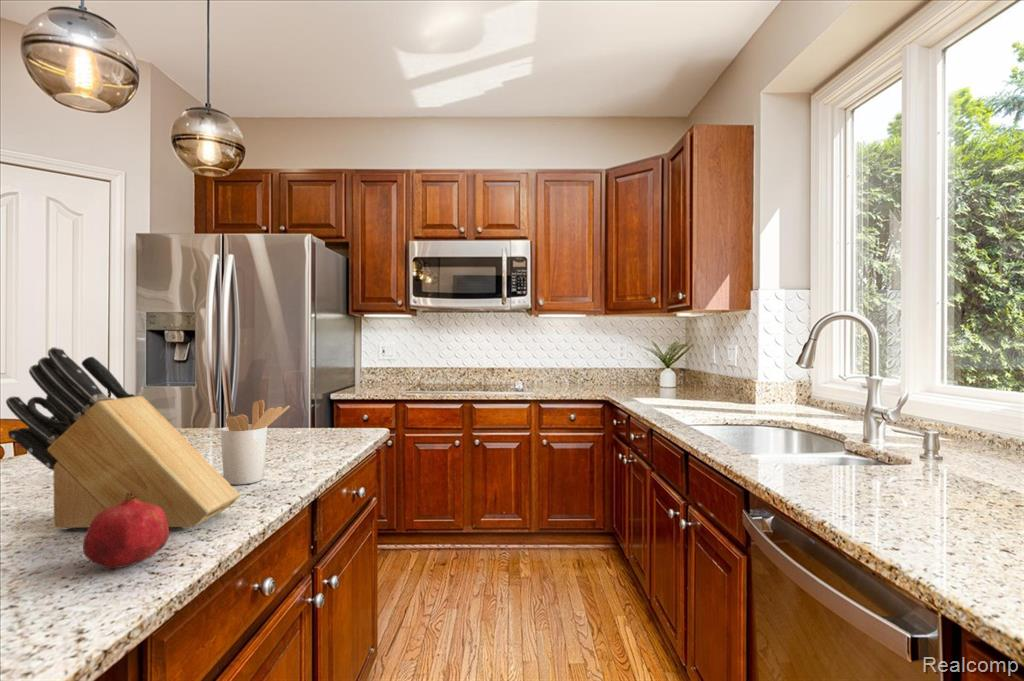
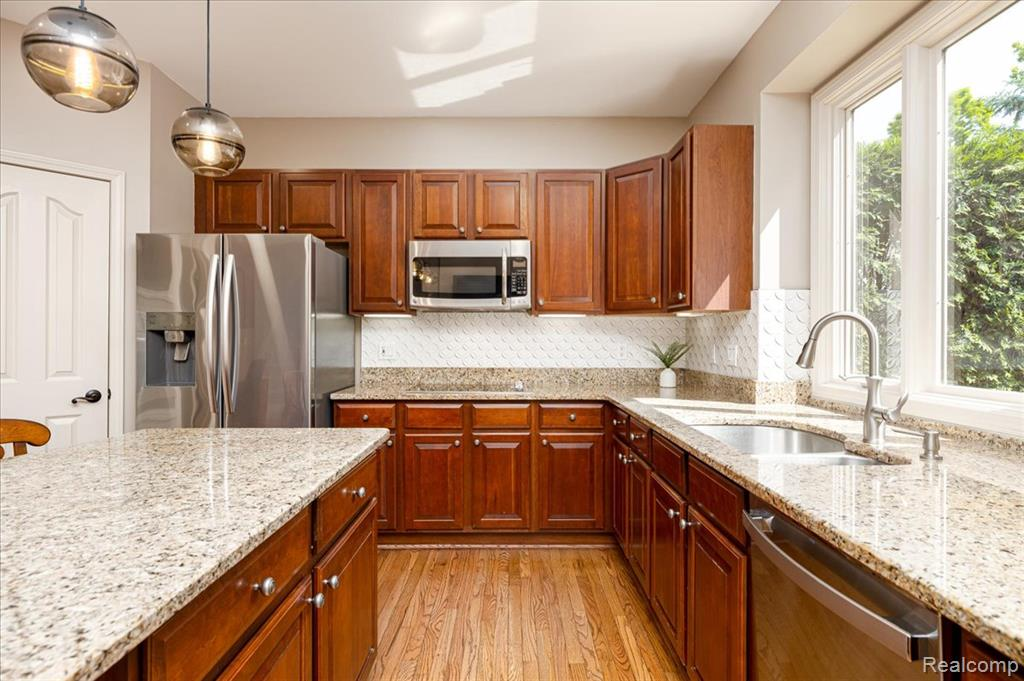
- knife block (127, 433)
- fruit (127, 527)
- utensil holder (254, 441)
